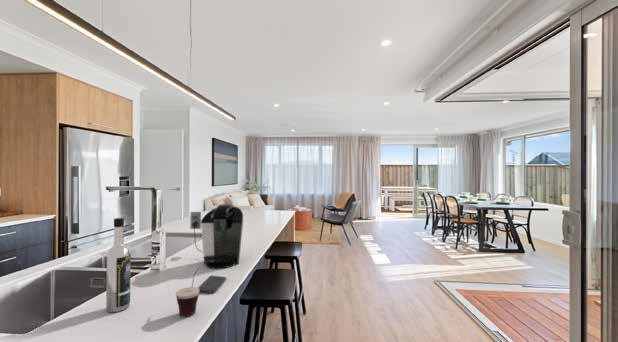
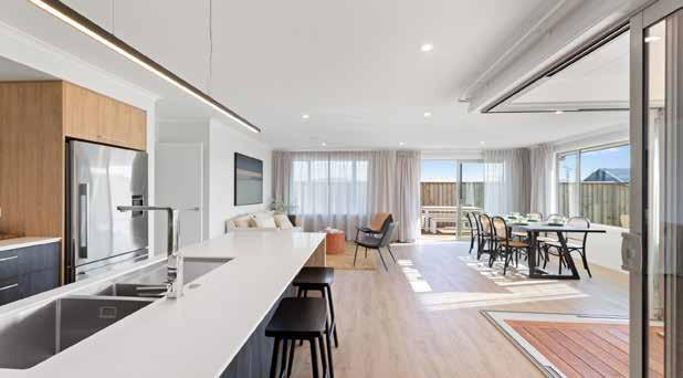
- coffee maker (212, 232)
- smartphone (212, 283)
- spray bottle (118, 263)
- cup (191, 290)
